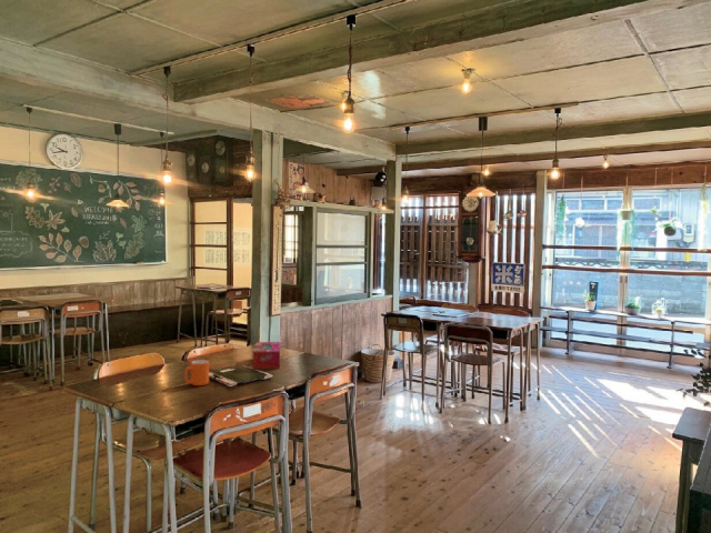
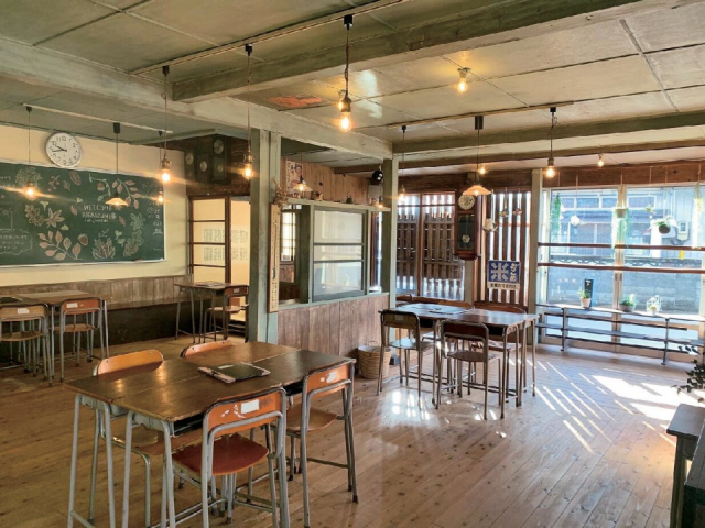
- mug (198, 373)
- tissue box (267, 354)
